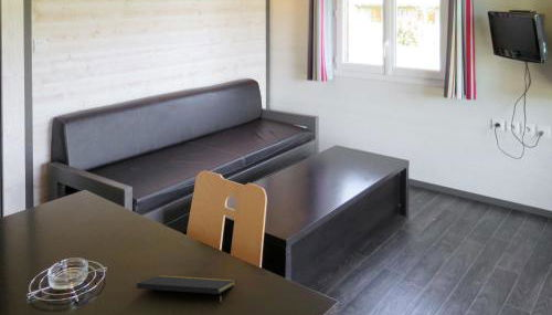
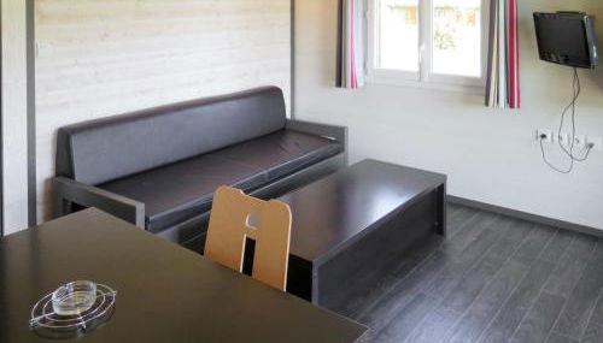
- notepad (188, 283)
